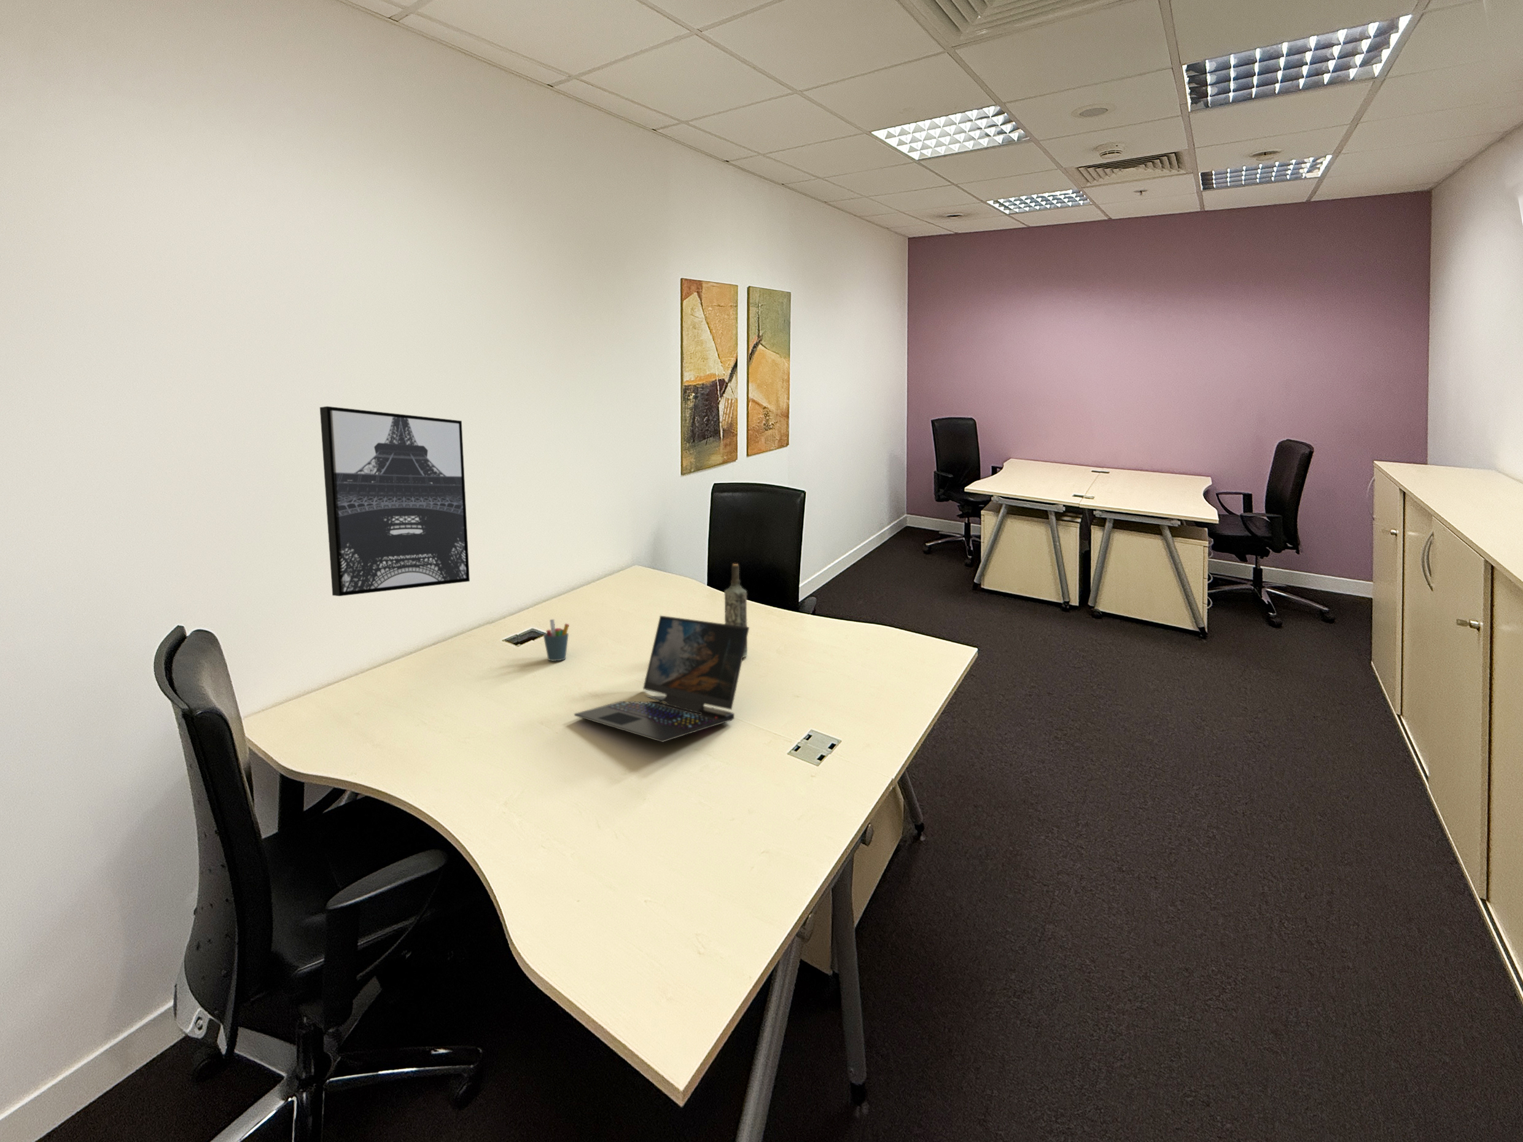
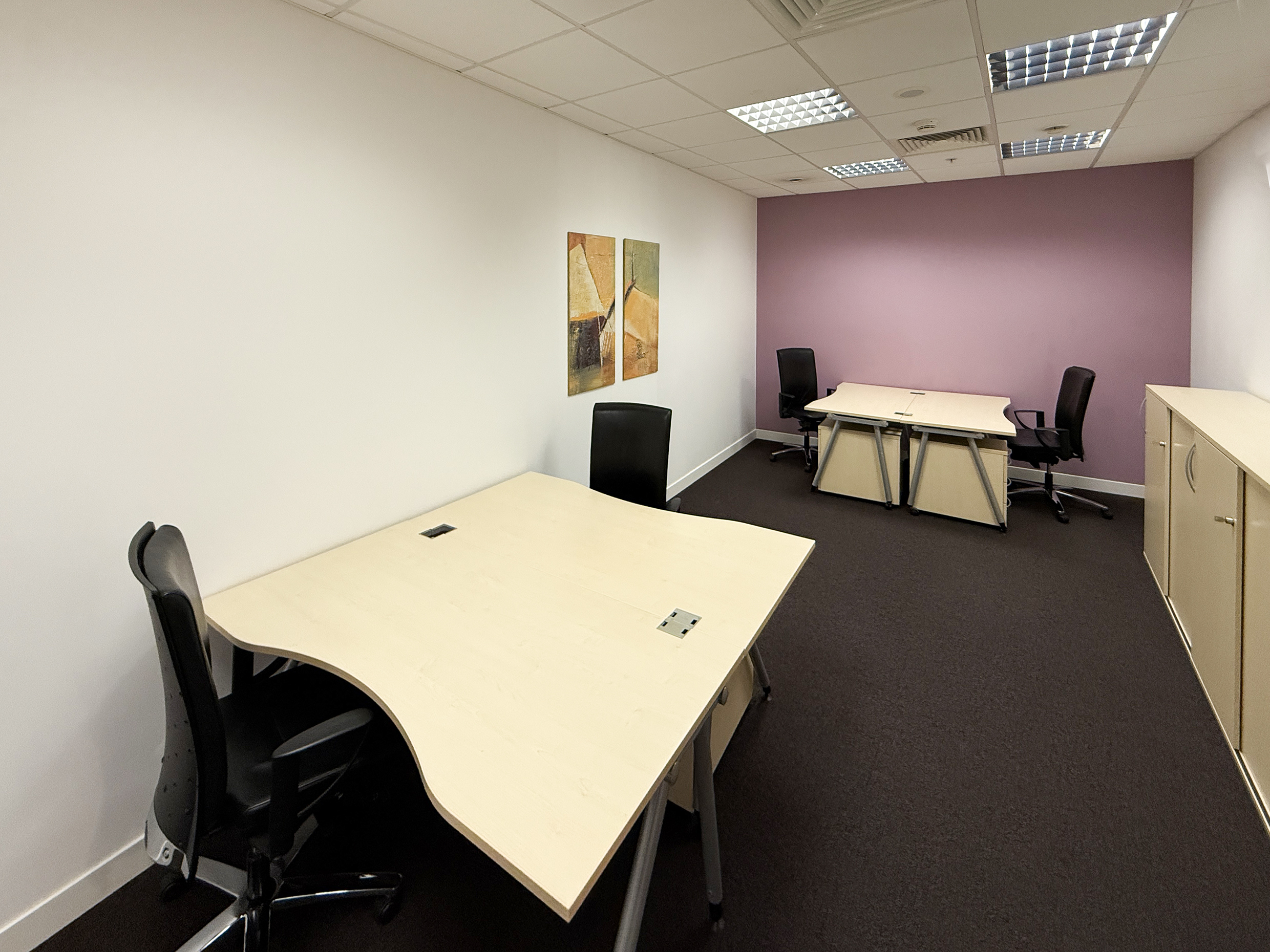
- pen holder (556, 639)
- laptop (662, 673)
- bottle (735, 611)
- wall art (401, 501)
